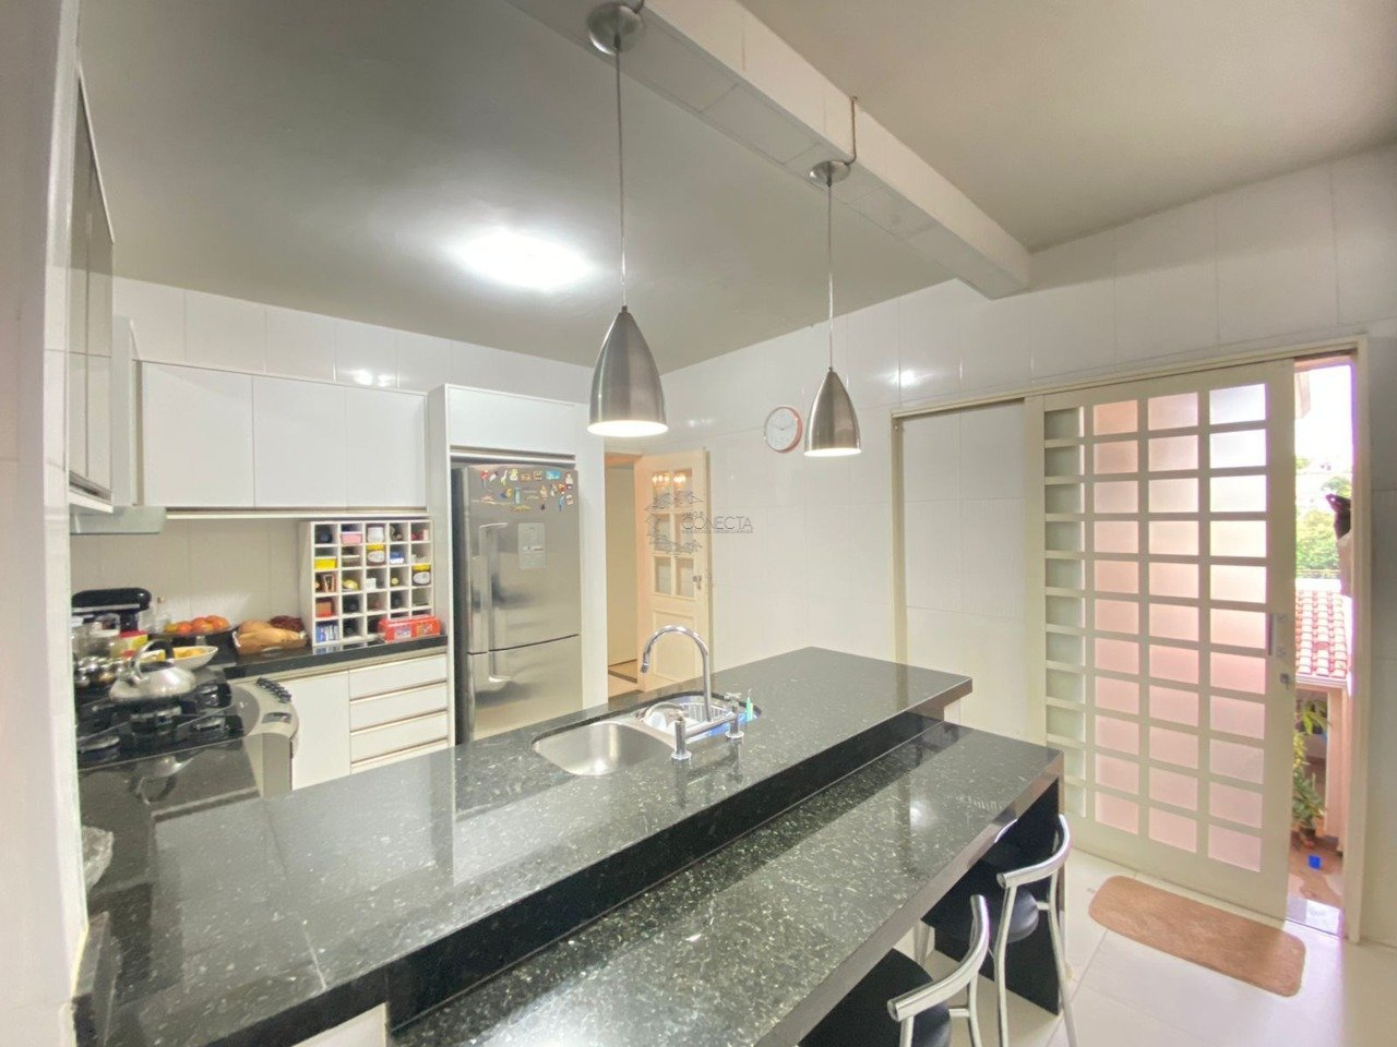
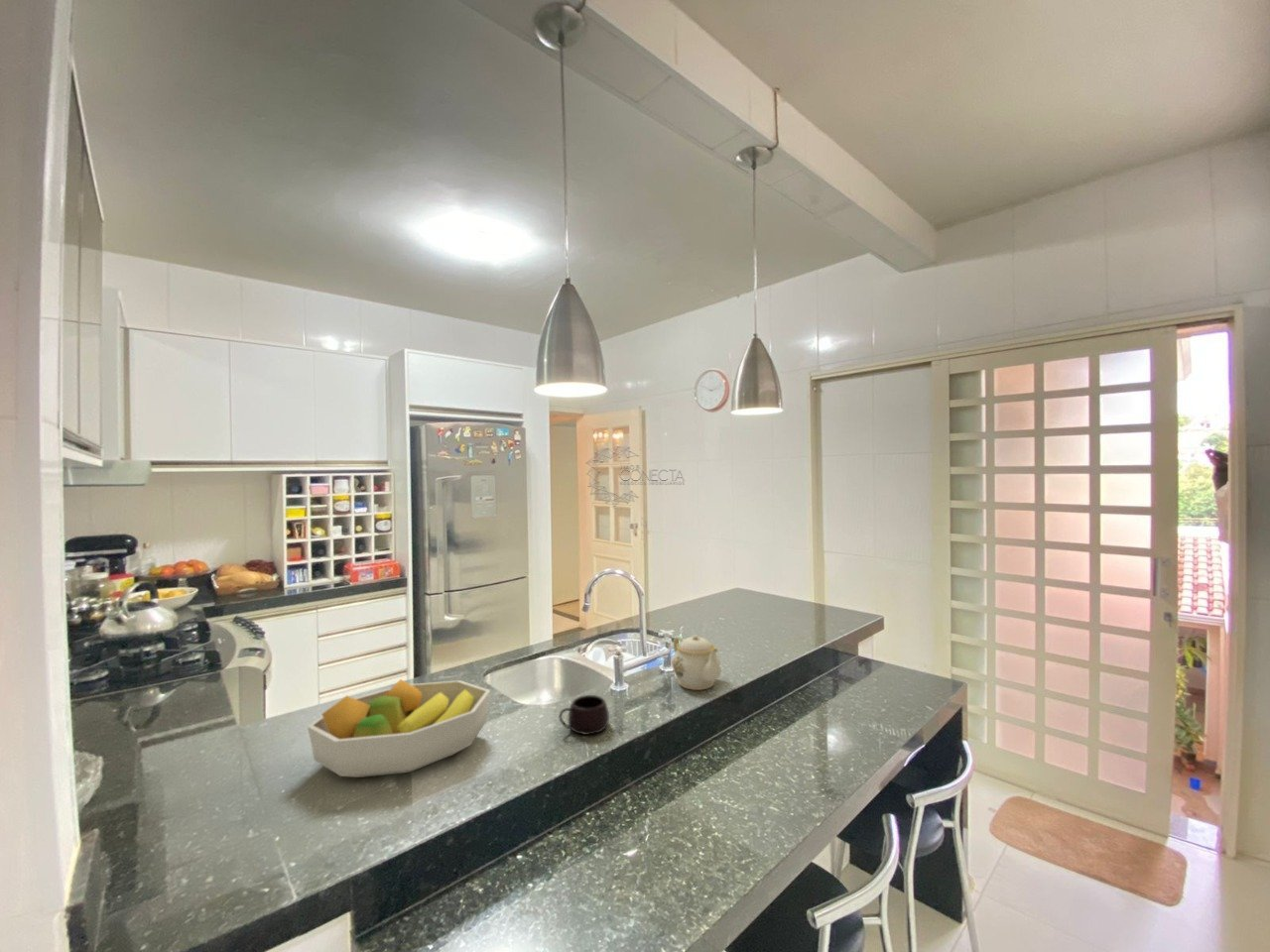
+ teapot (695, 657)
+ mug (583, 715)
+ fruit bowl (405, 719)
